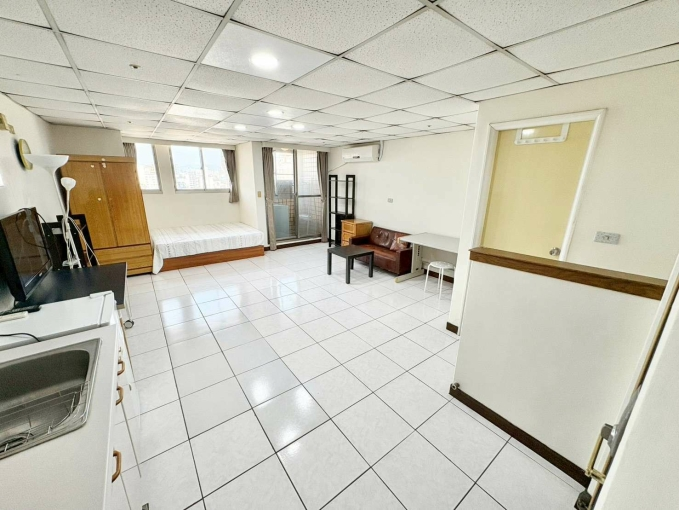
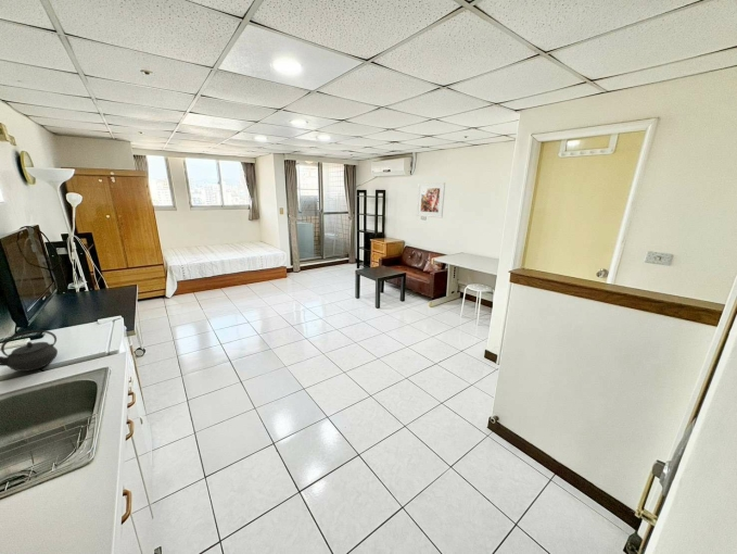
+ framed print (430, 200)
+ kettle (26, 350)
